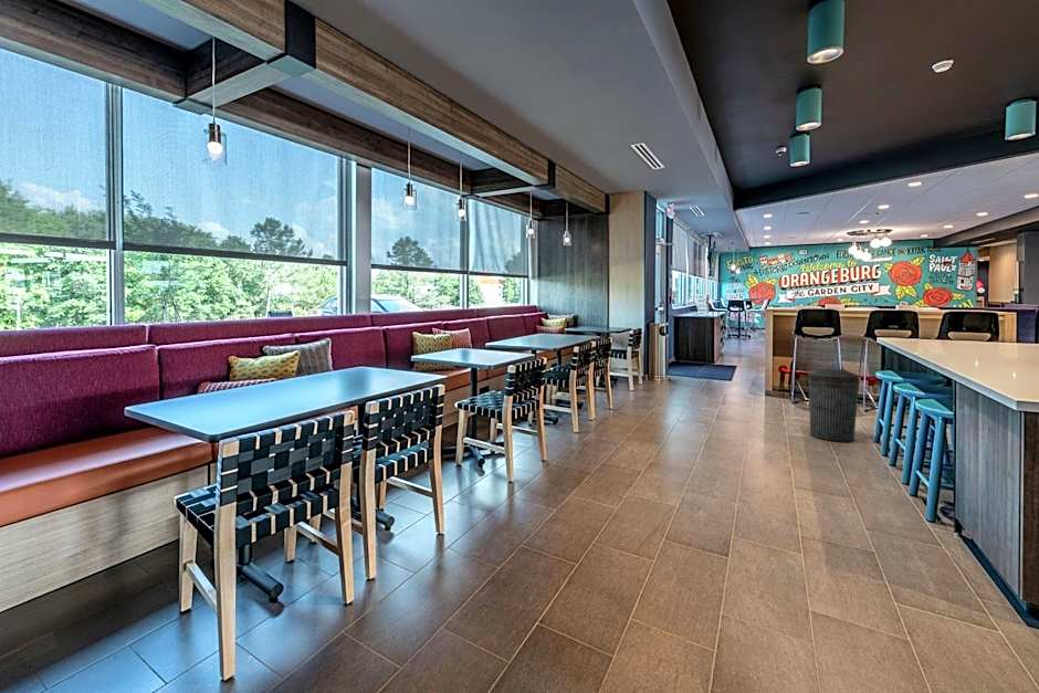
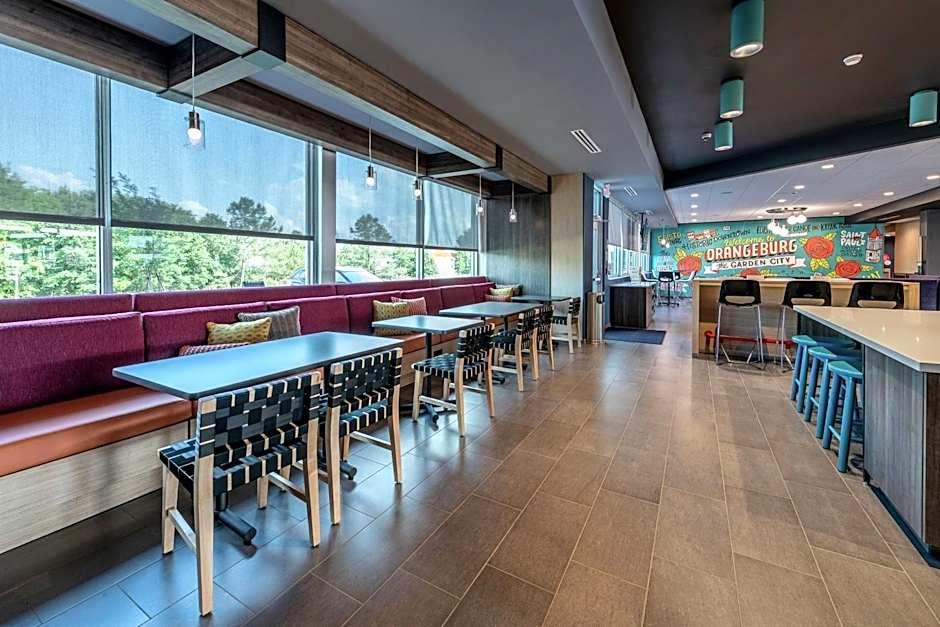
- trash can (832, 401)
